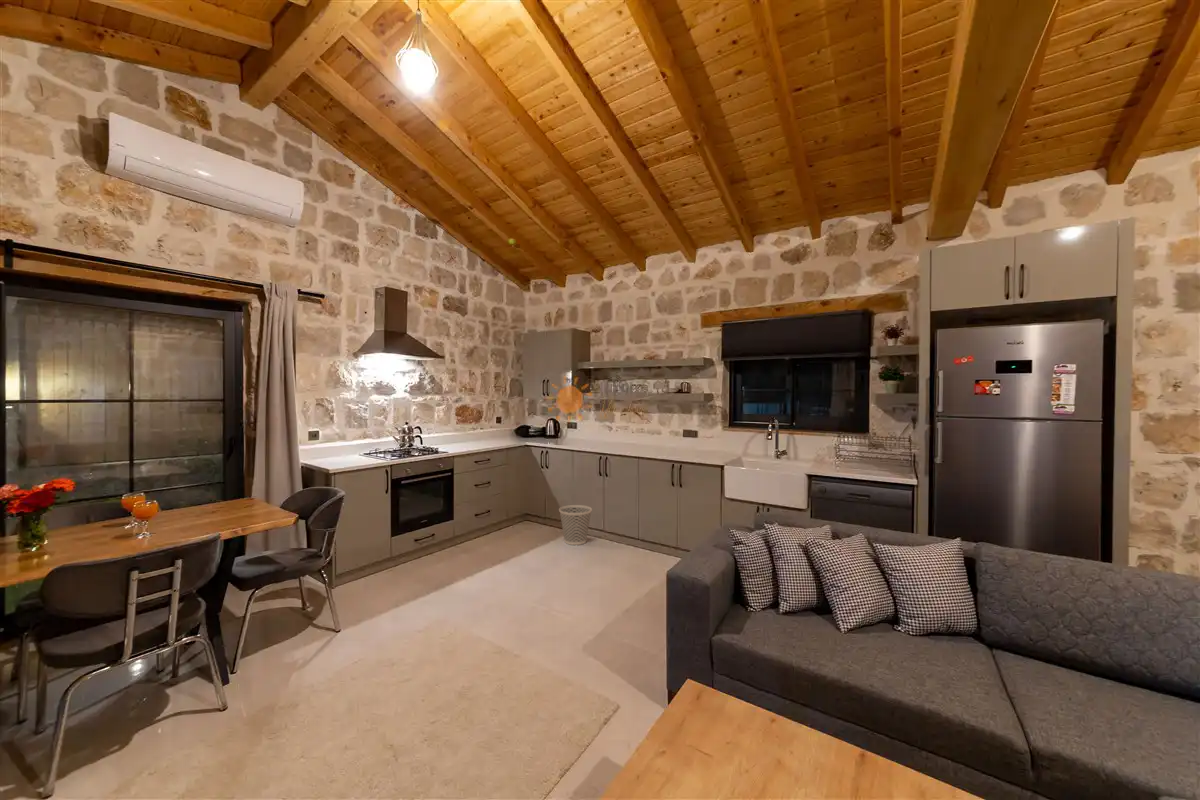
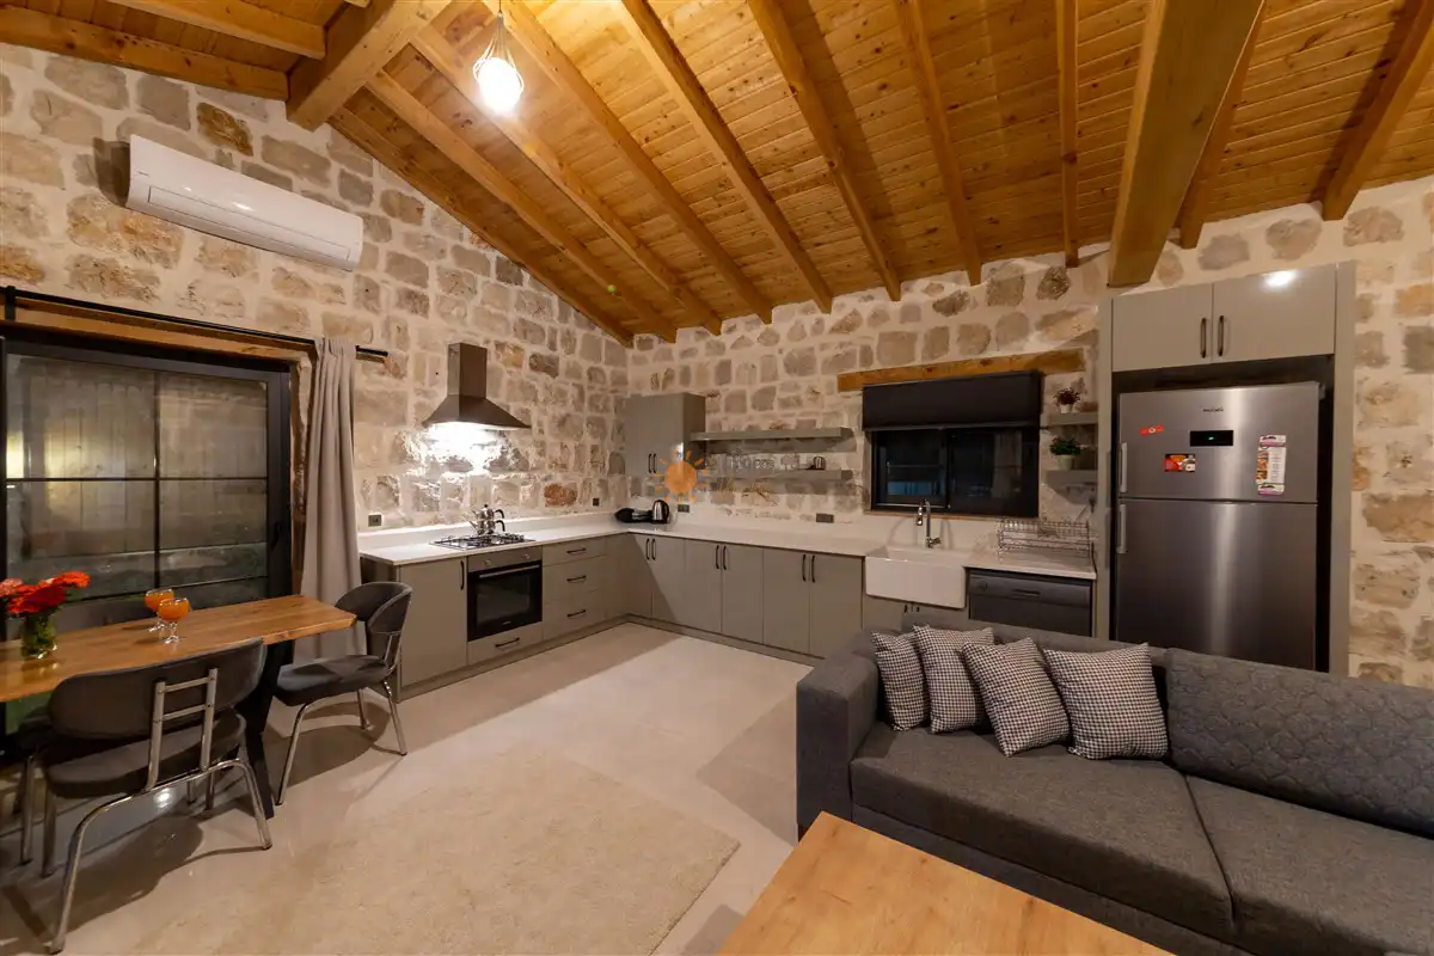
- wastebasket (575, 525)
